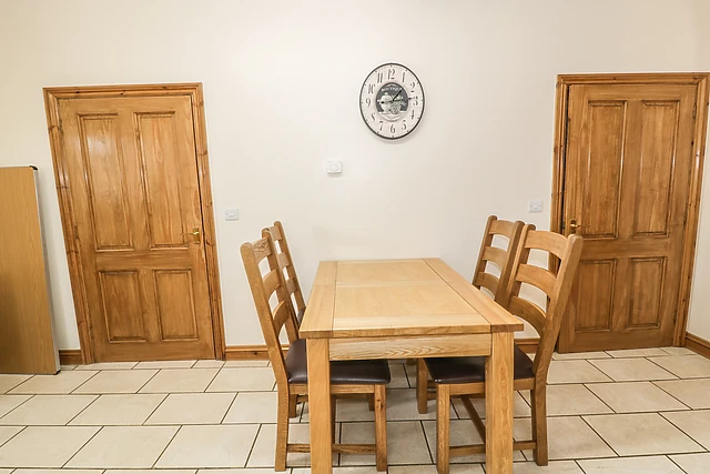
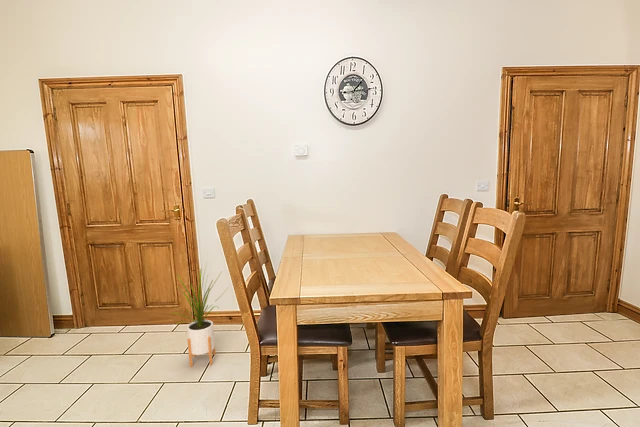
+ house plant (197, 314)
